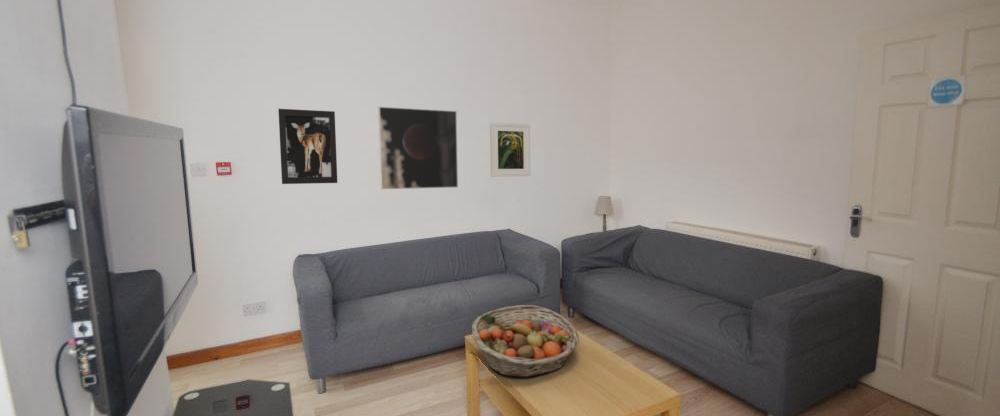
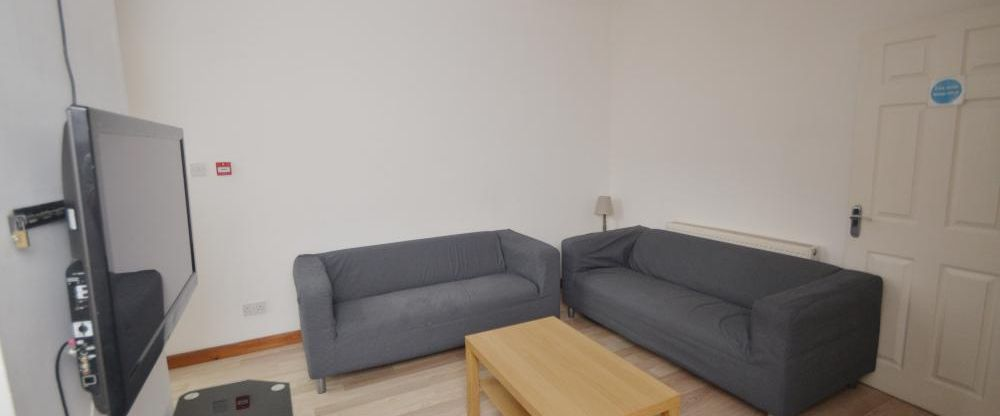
- wall art (308, 147)
- fruit basket (525, 339)
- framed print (419, 149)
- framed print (510, 150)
